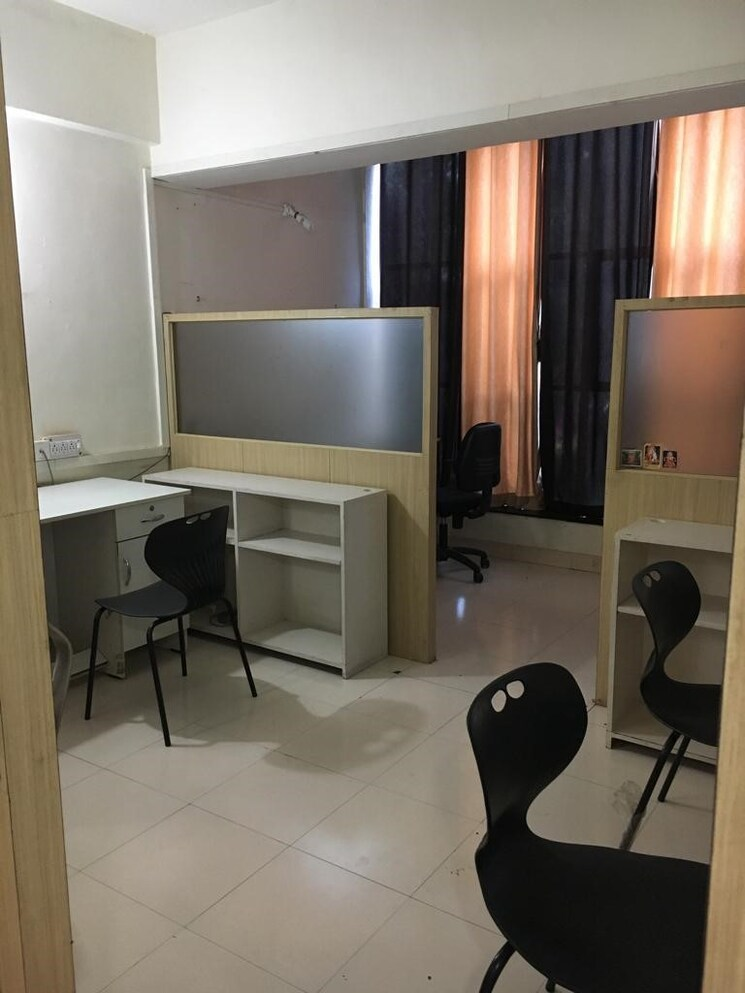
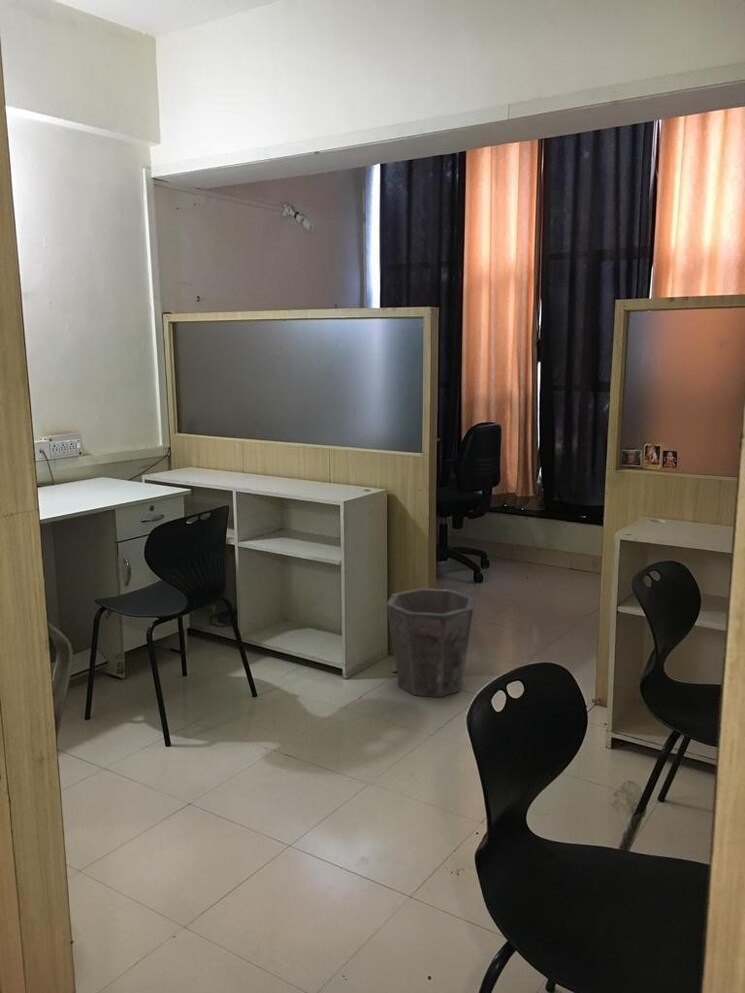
+ waste bin (431, 642)
